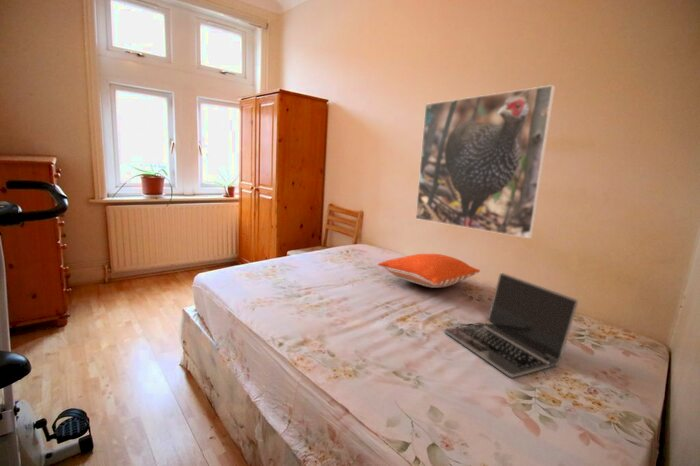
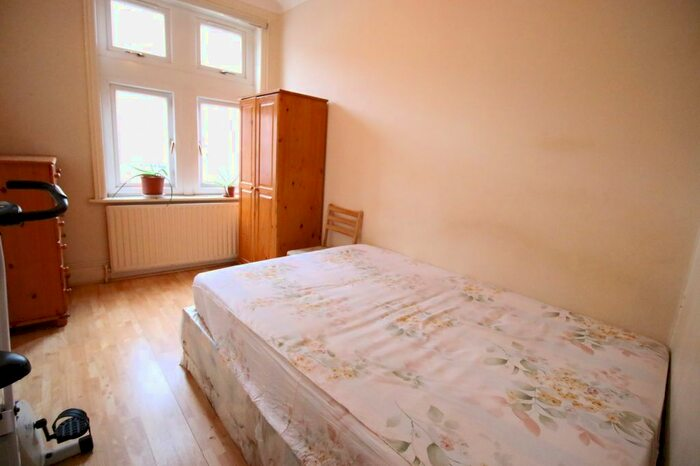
- pillow (427, 268)
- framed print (473, 164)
- laptop (505, 317)
